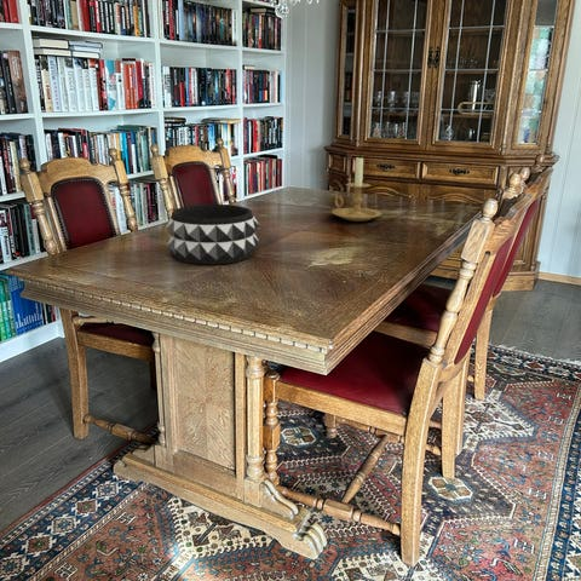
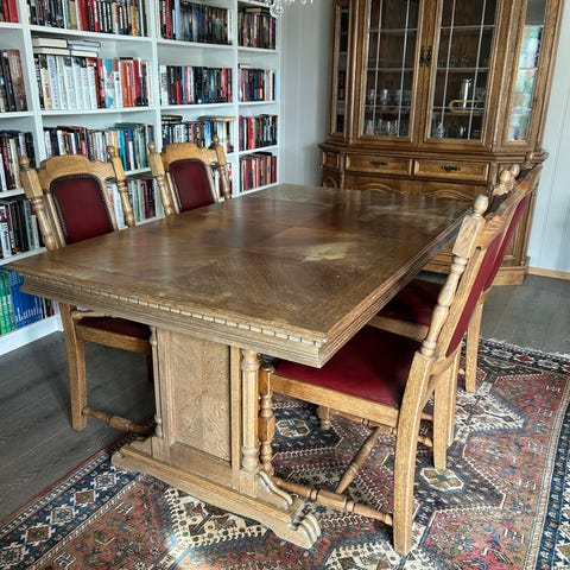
- decorative bowl (212, 232)
- candle holder (357, 186)
